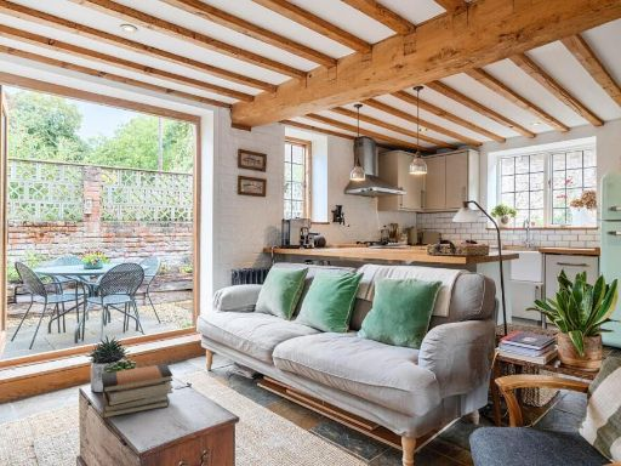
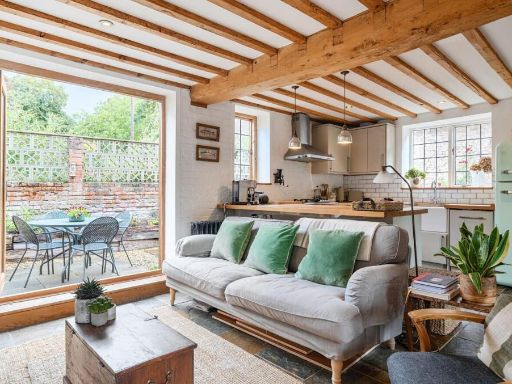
- book stack (137, 390)
